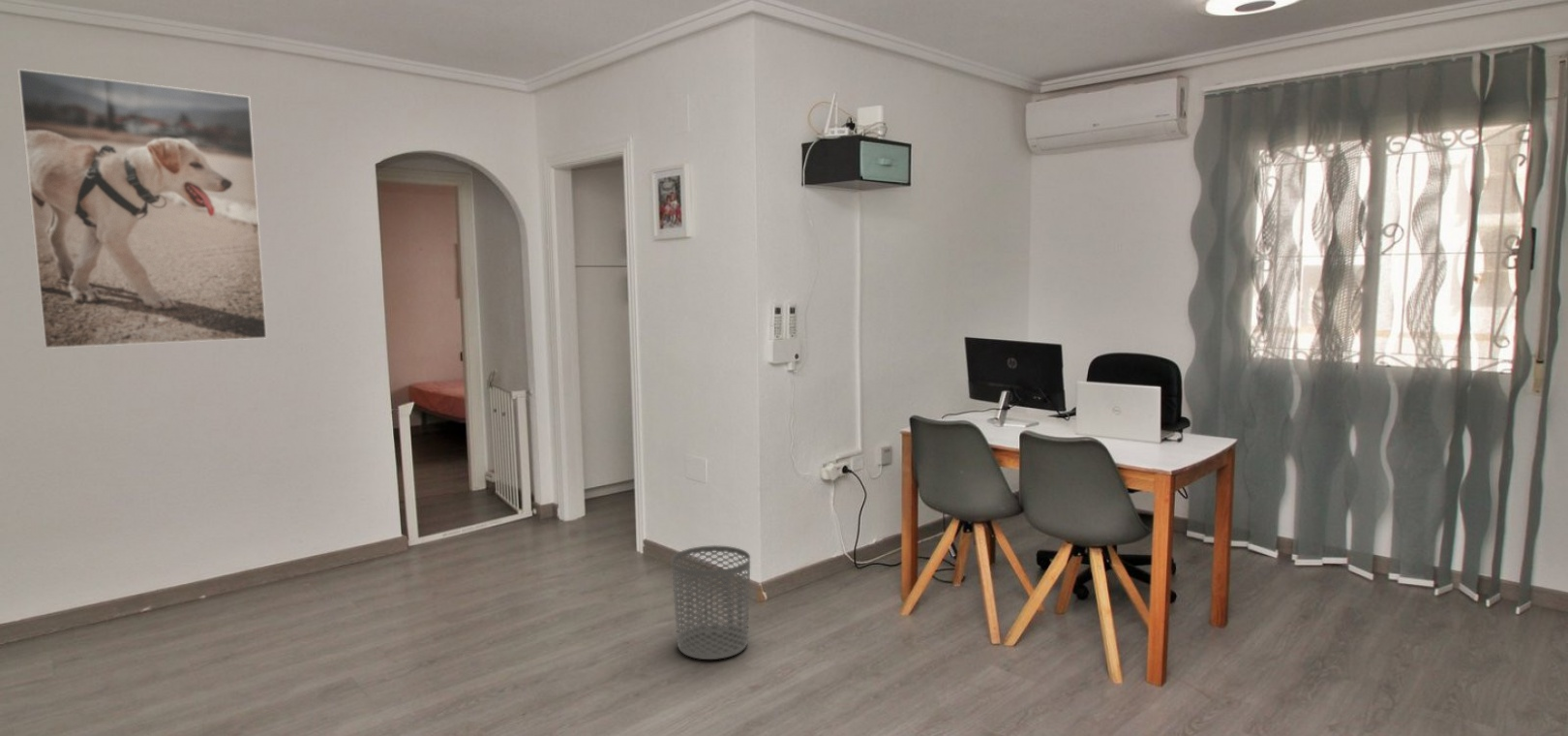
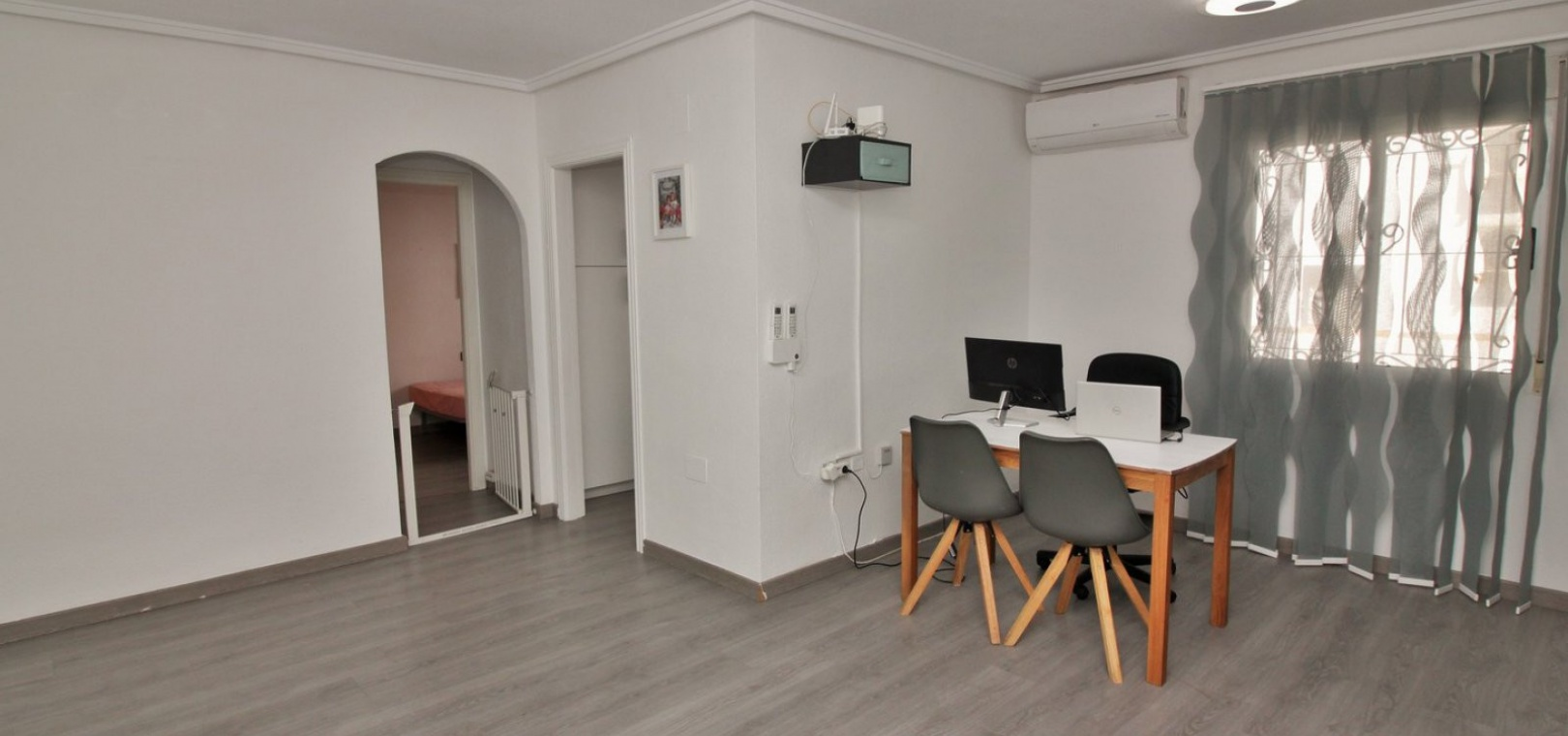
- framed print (152, 215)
- waste bin (711, 601)
